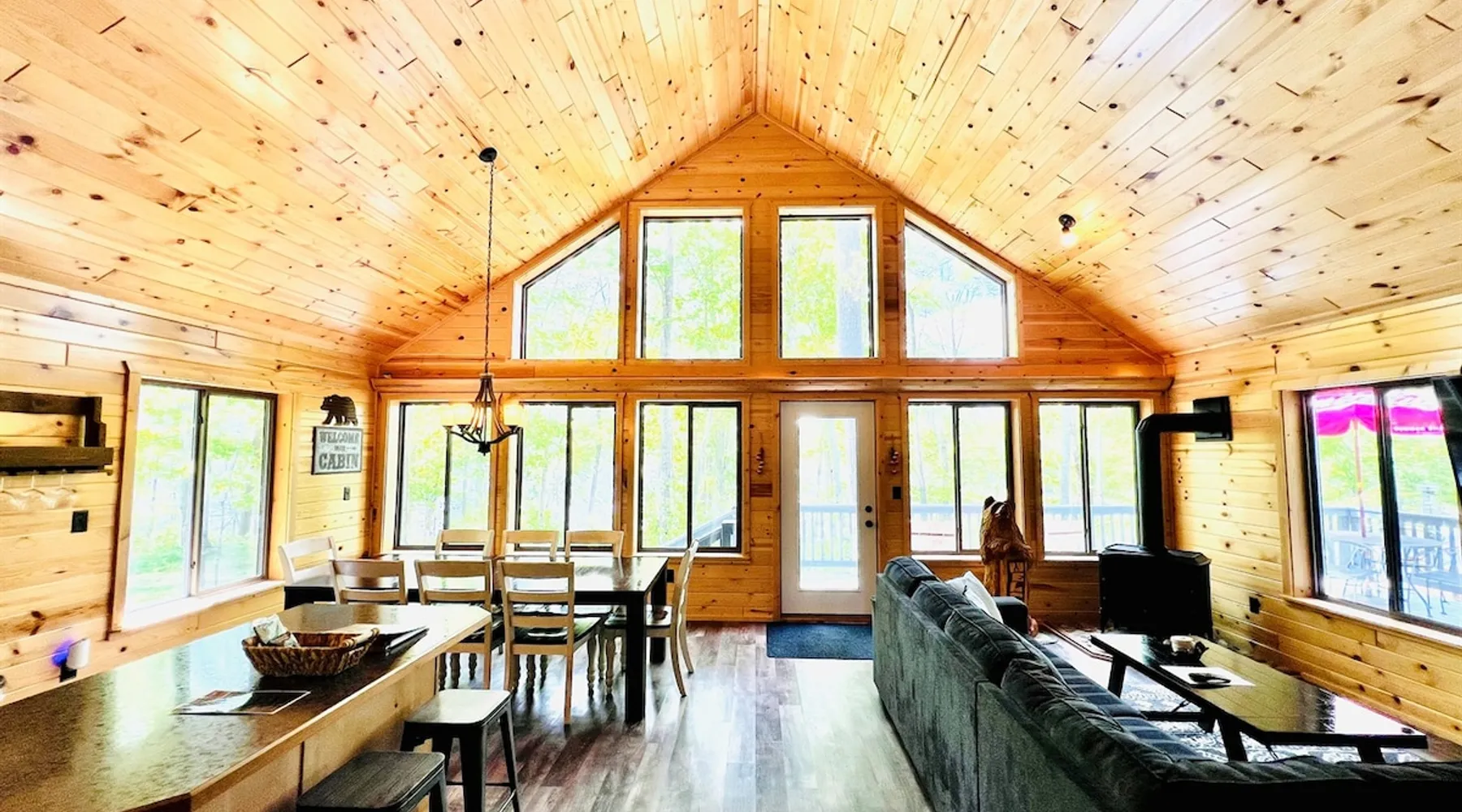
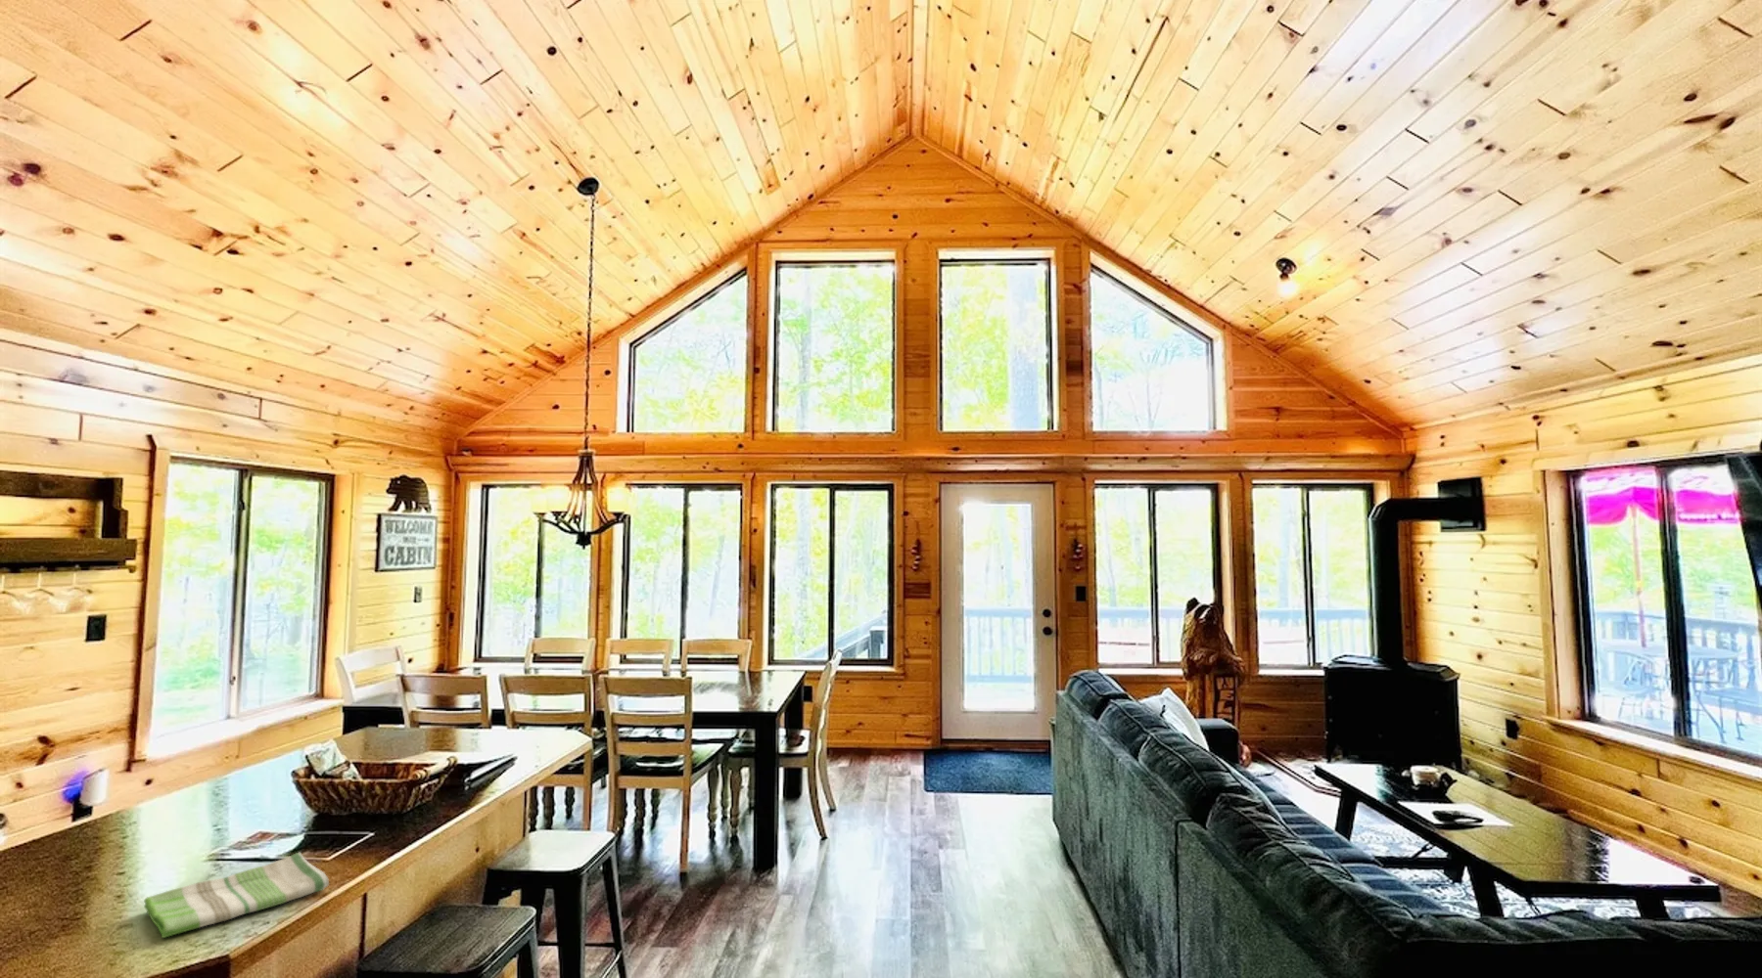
+ dish towel (239, 890)
